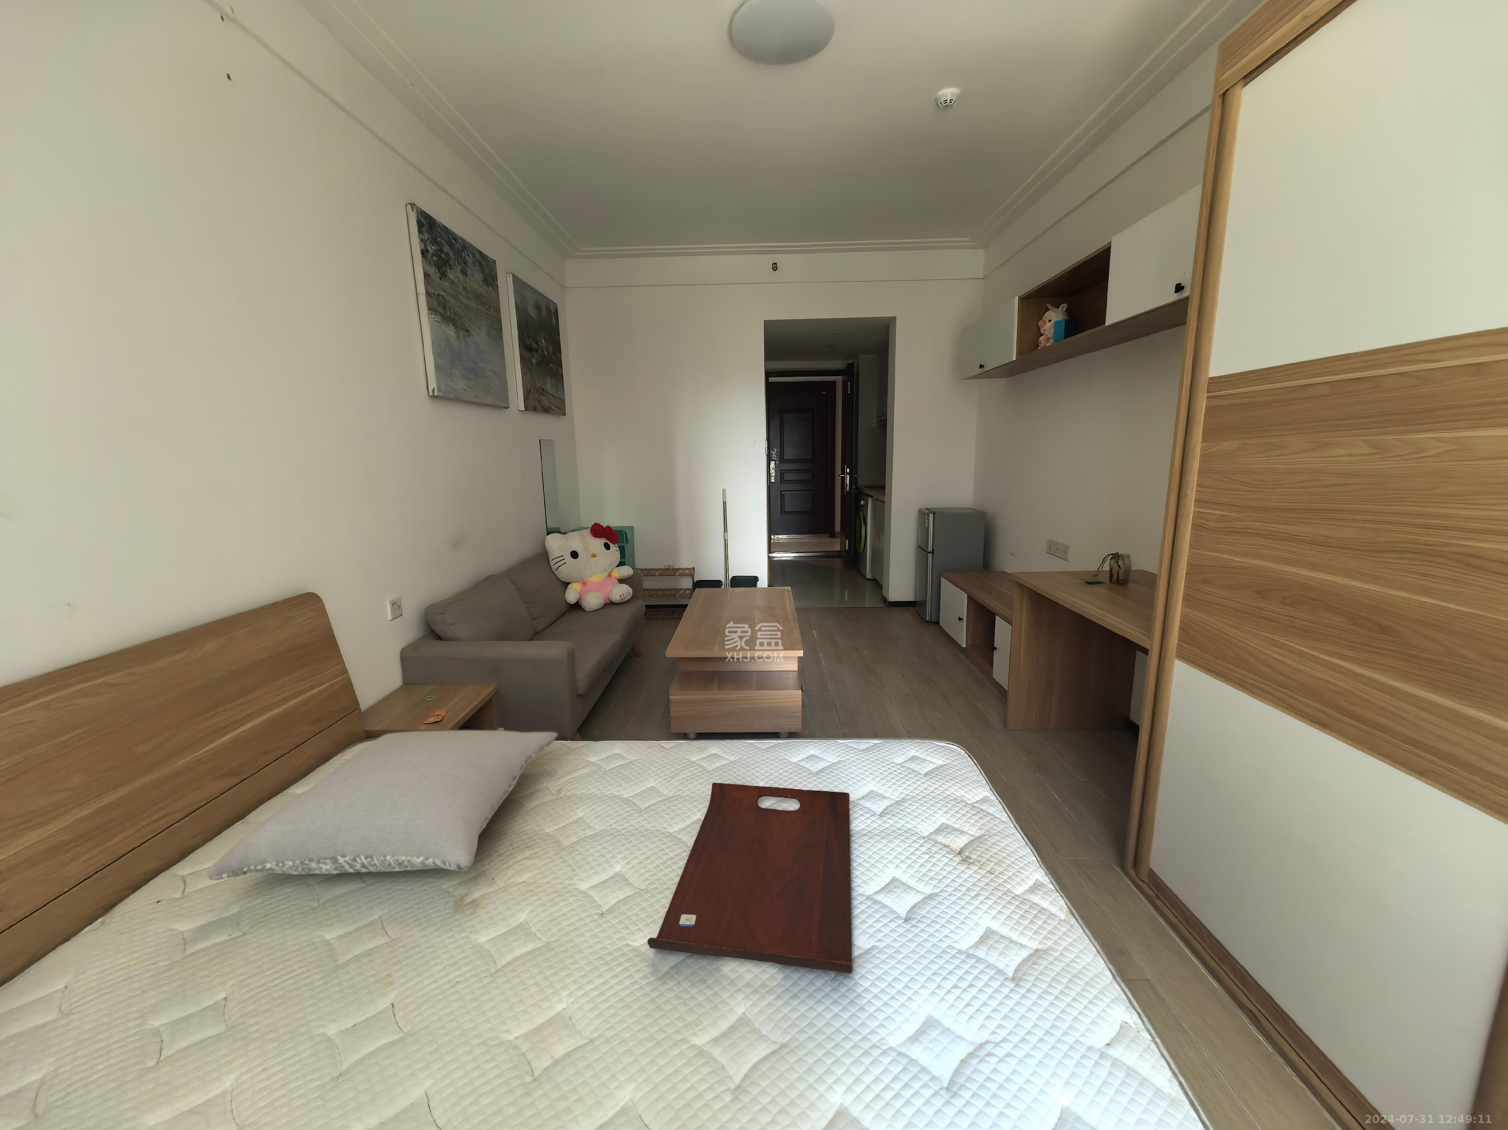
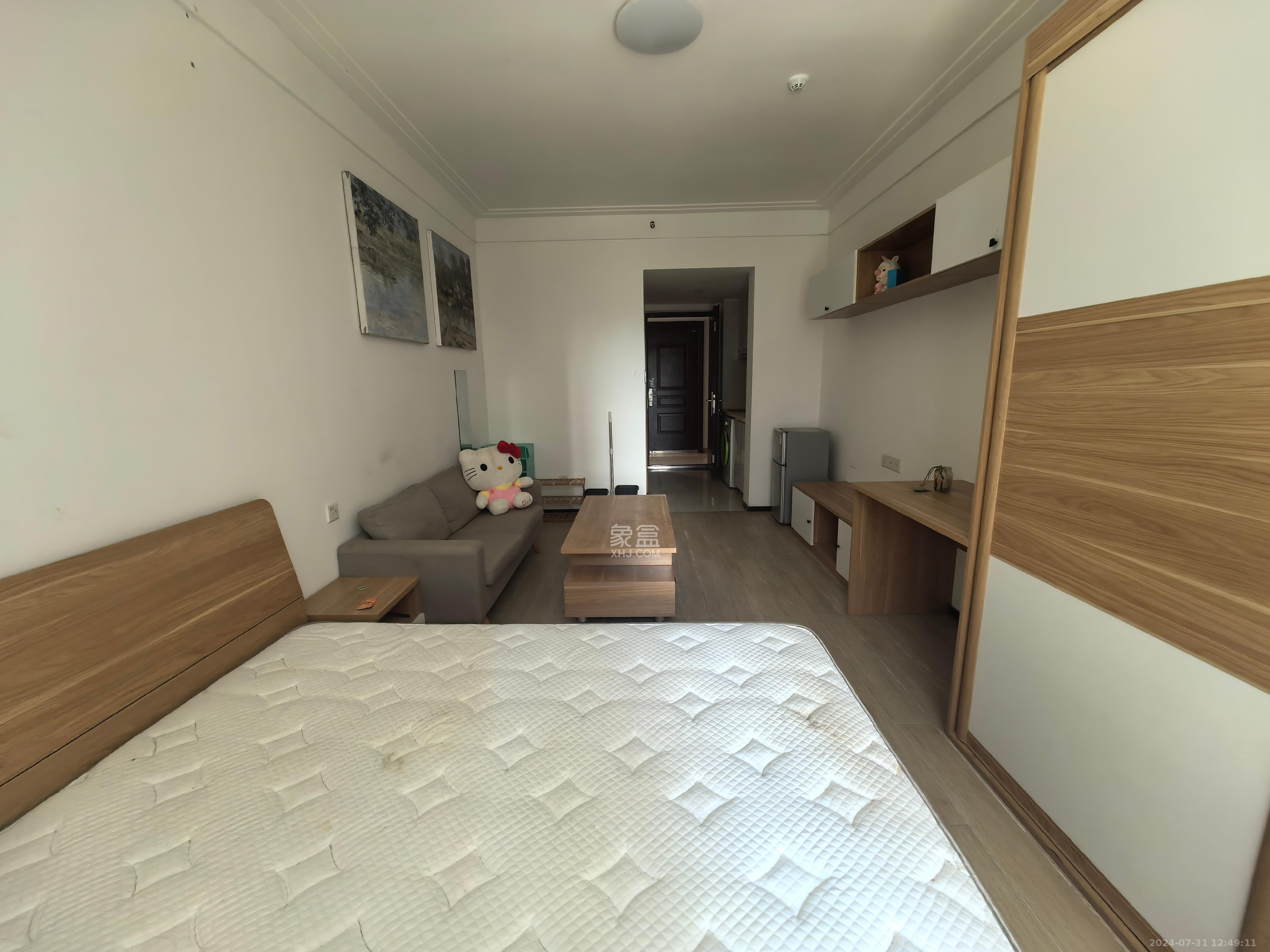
- serving tray (766, 863)
- pillow (418, 789)
